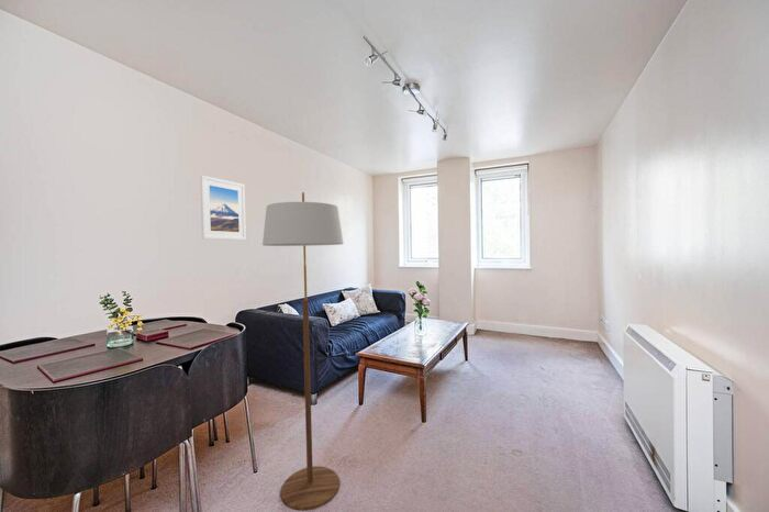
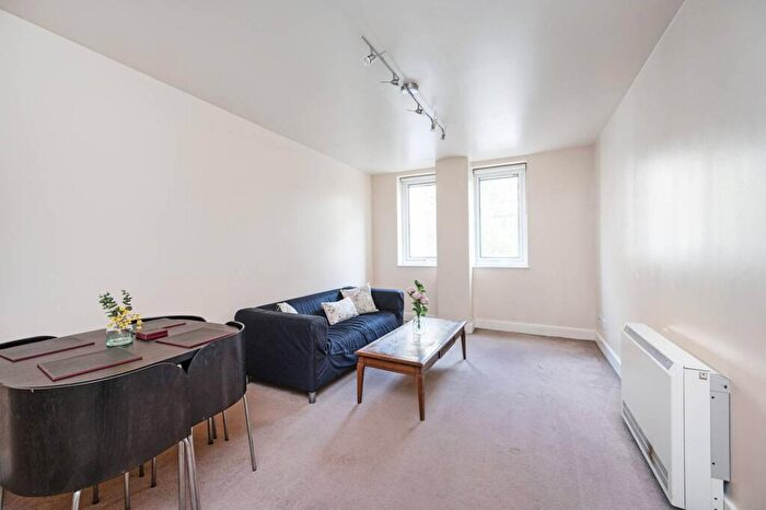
- floor lamp (307, 338)
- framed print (224, 209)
